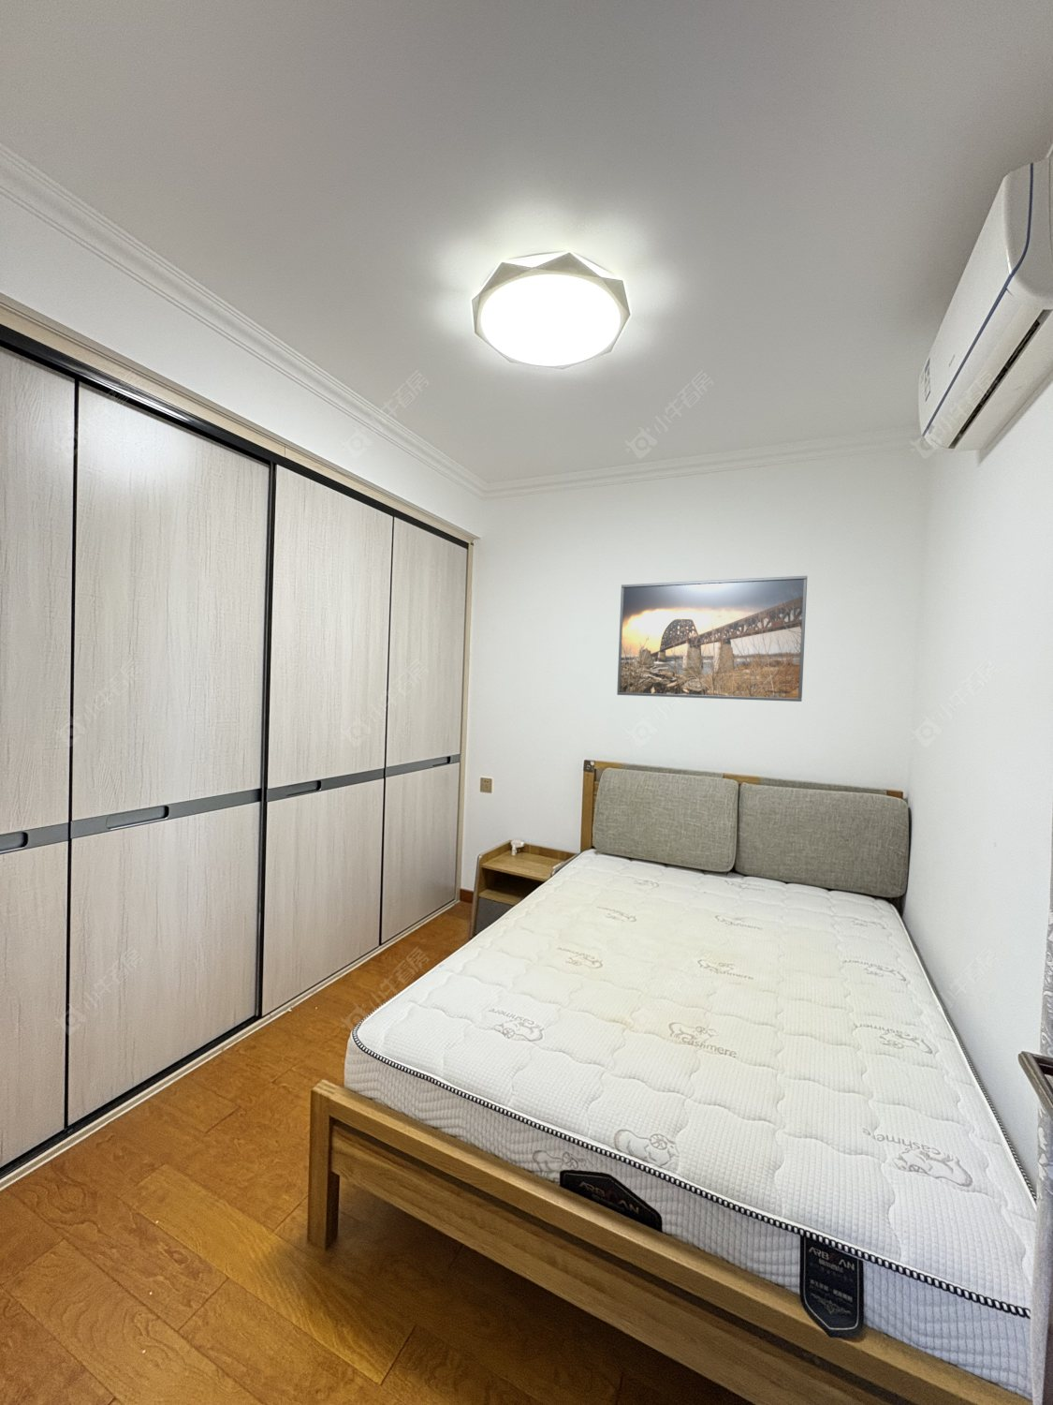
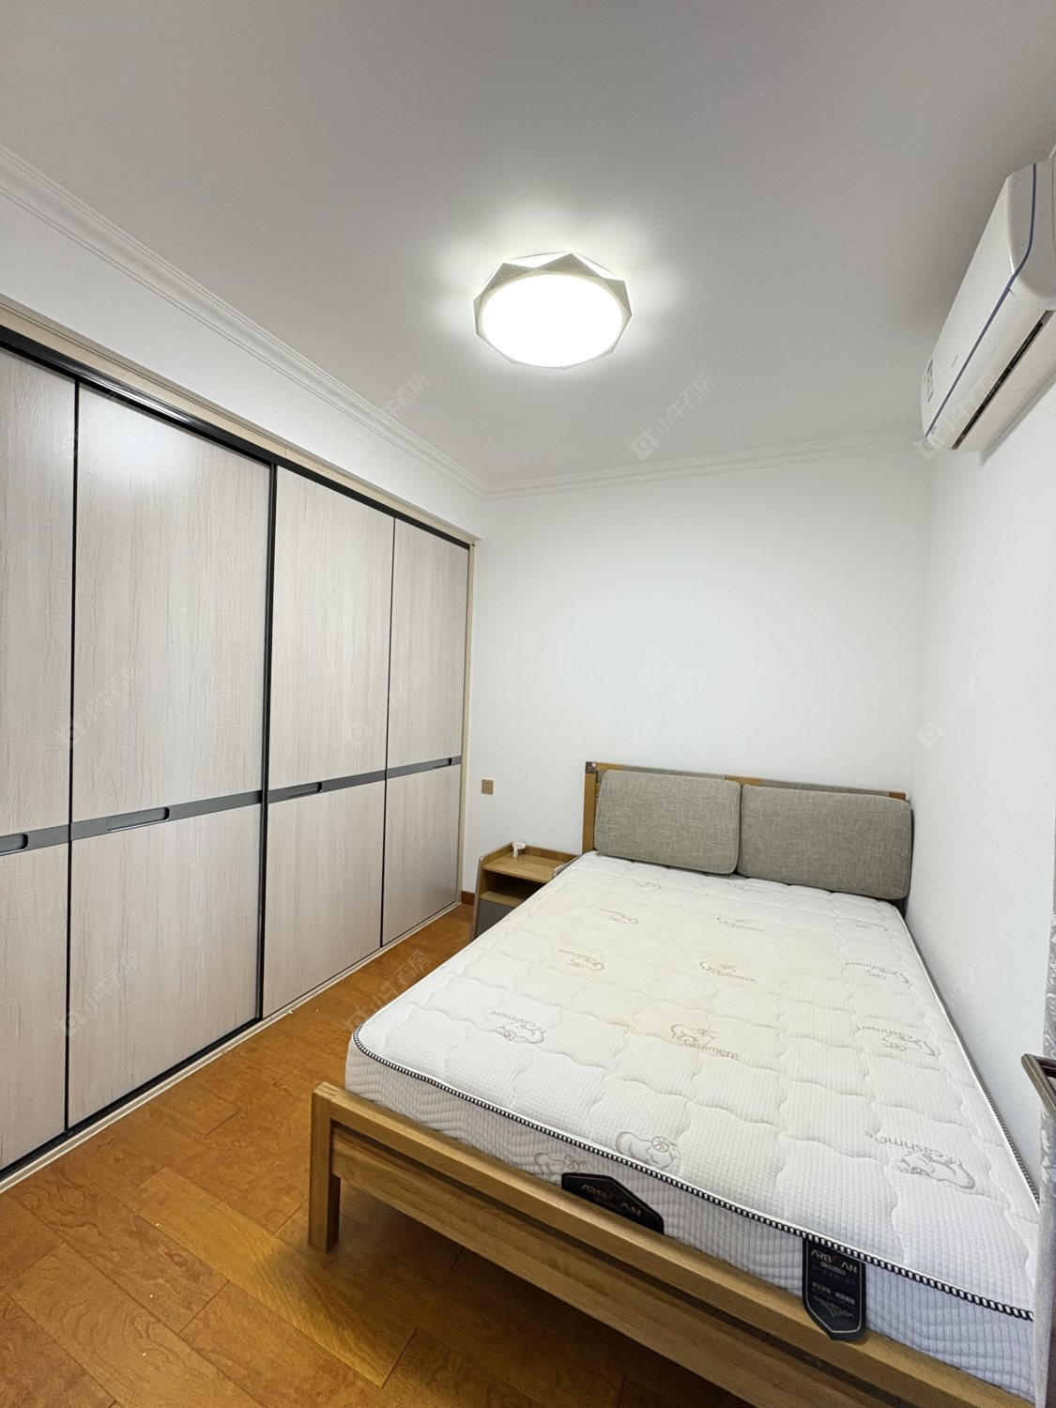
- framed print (706, 638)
